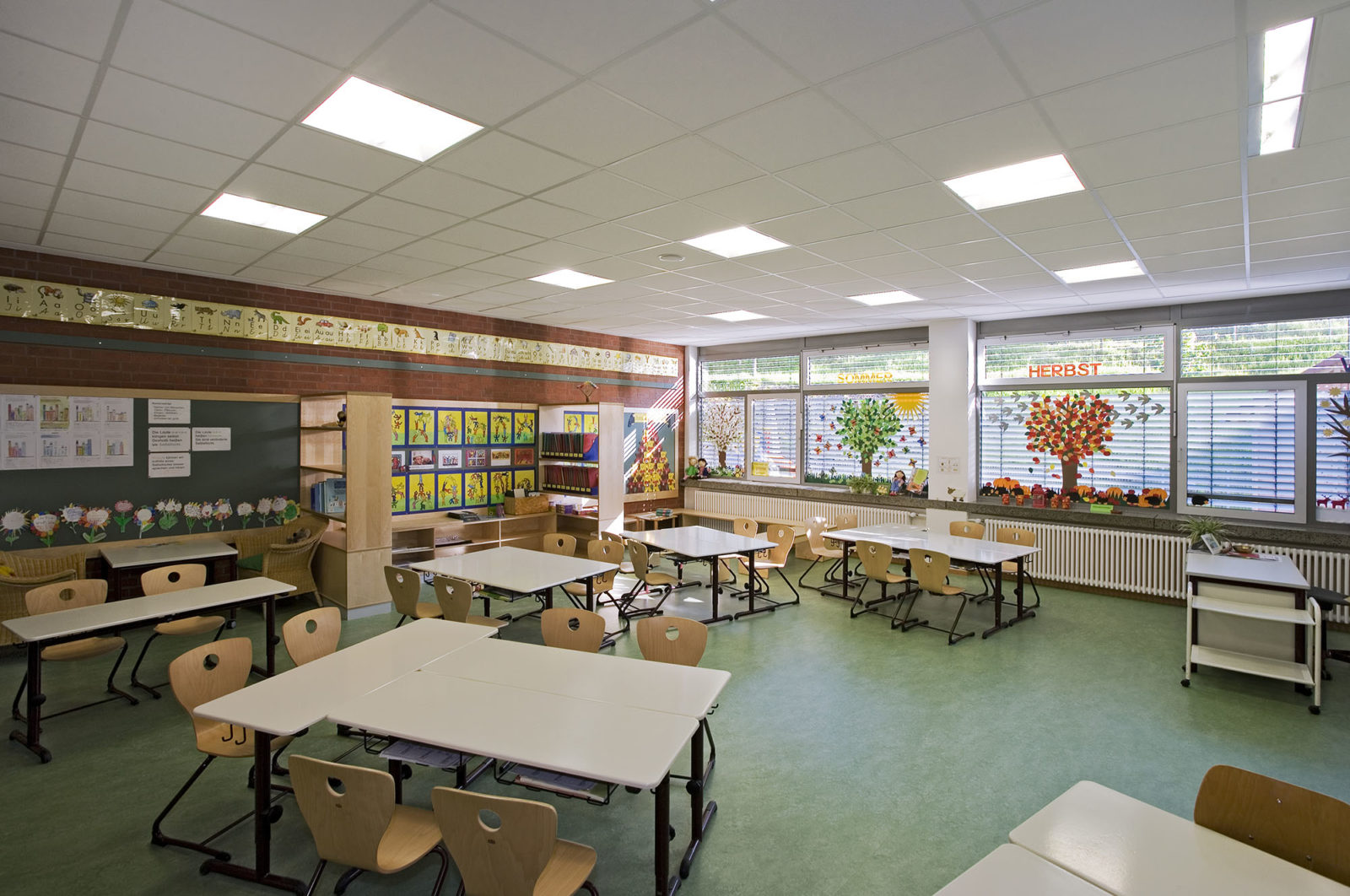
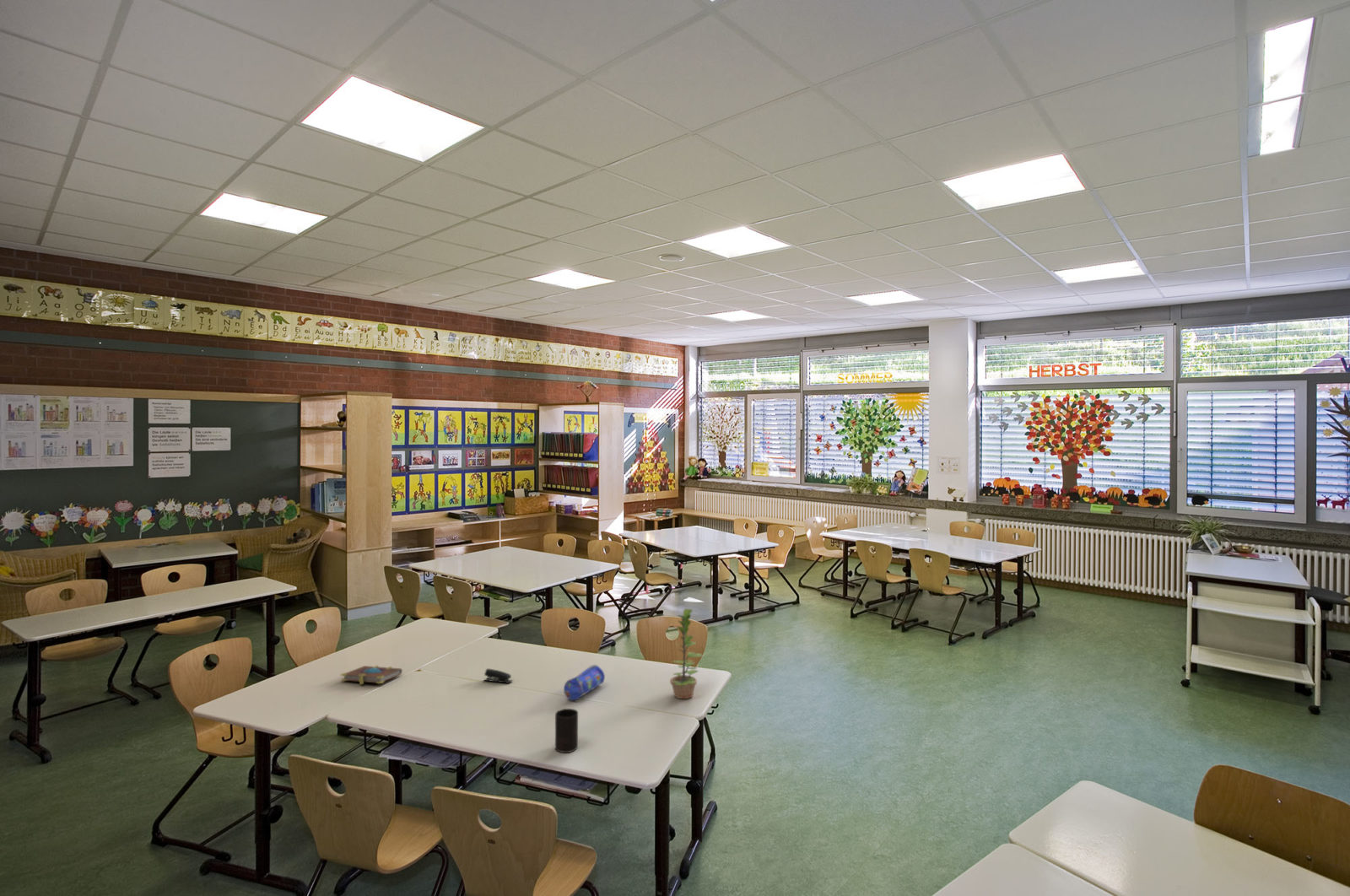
+ pencil case (585, 681)
+ book (367, 673)
+ cup (566, 730)
+ stapler (498, 675)
+ plant (685, 652)
